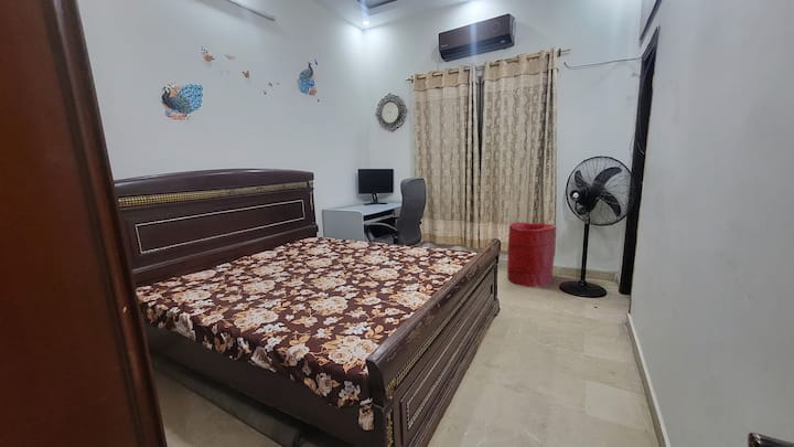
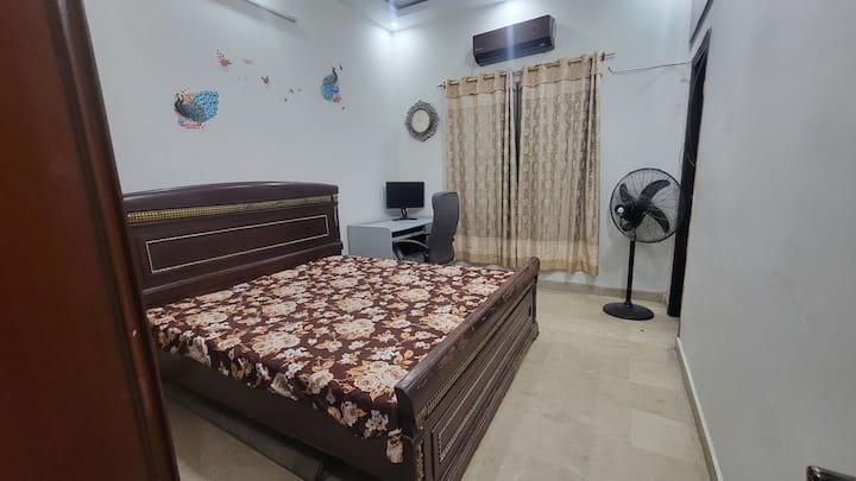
- laundry hamper (530, 252)
